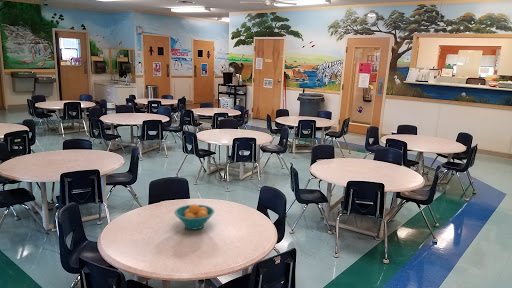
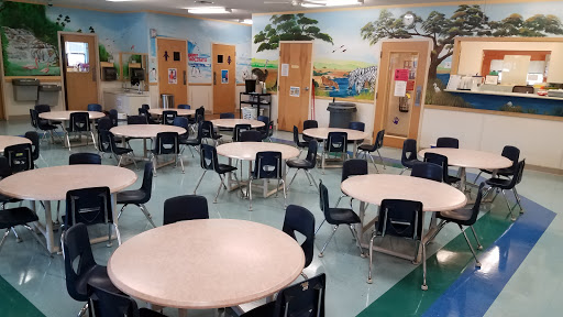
- fruit bowl (194, 215)
